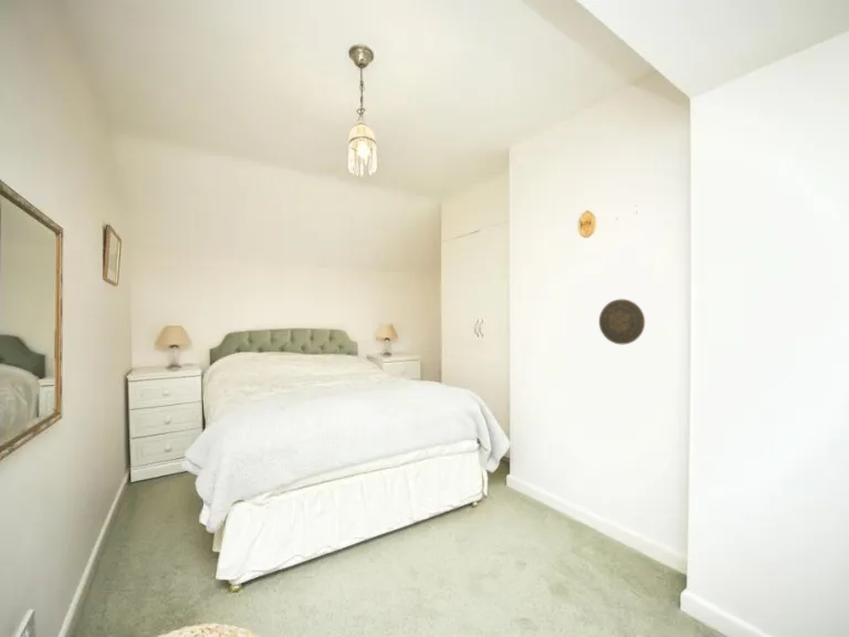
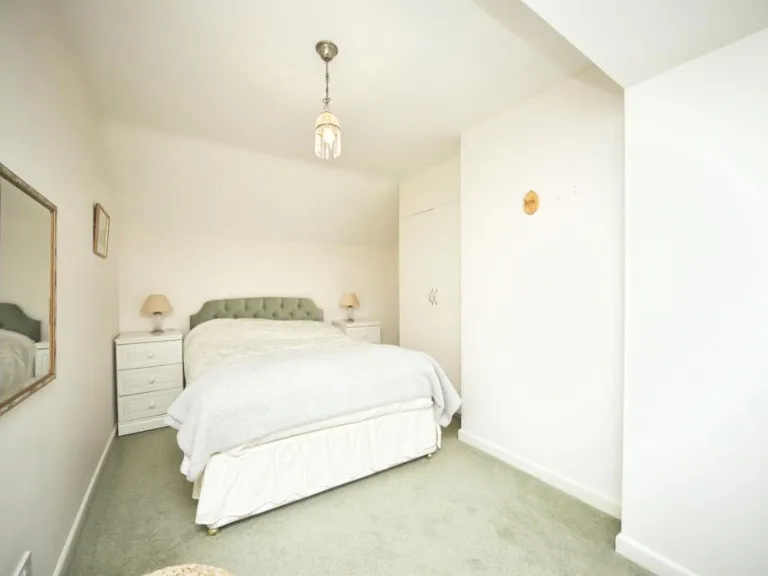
- decorative plate (619, 322)
